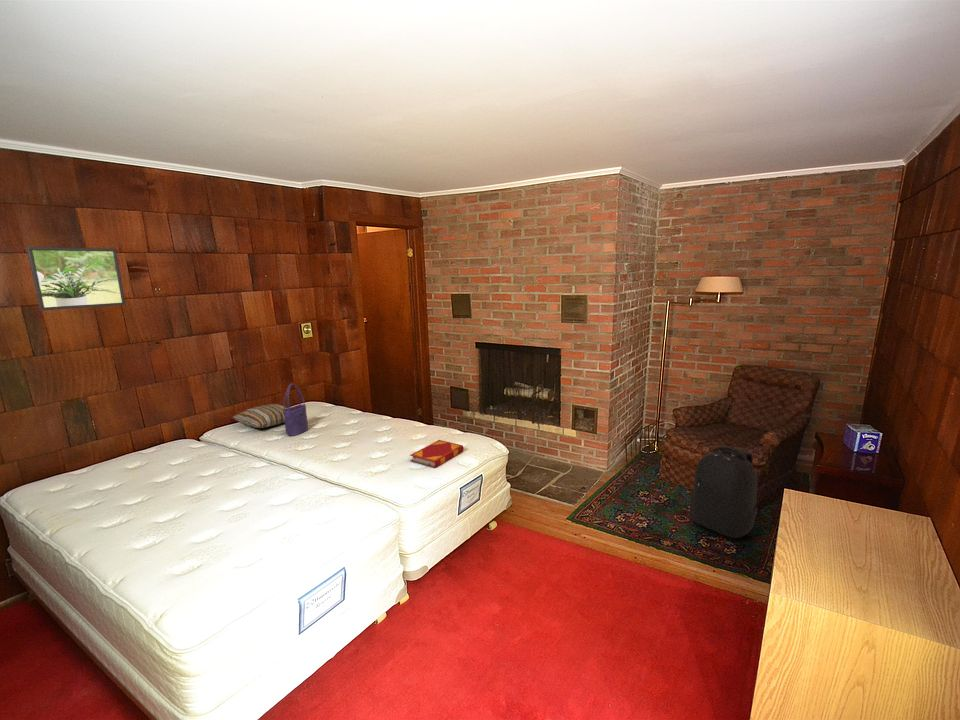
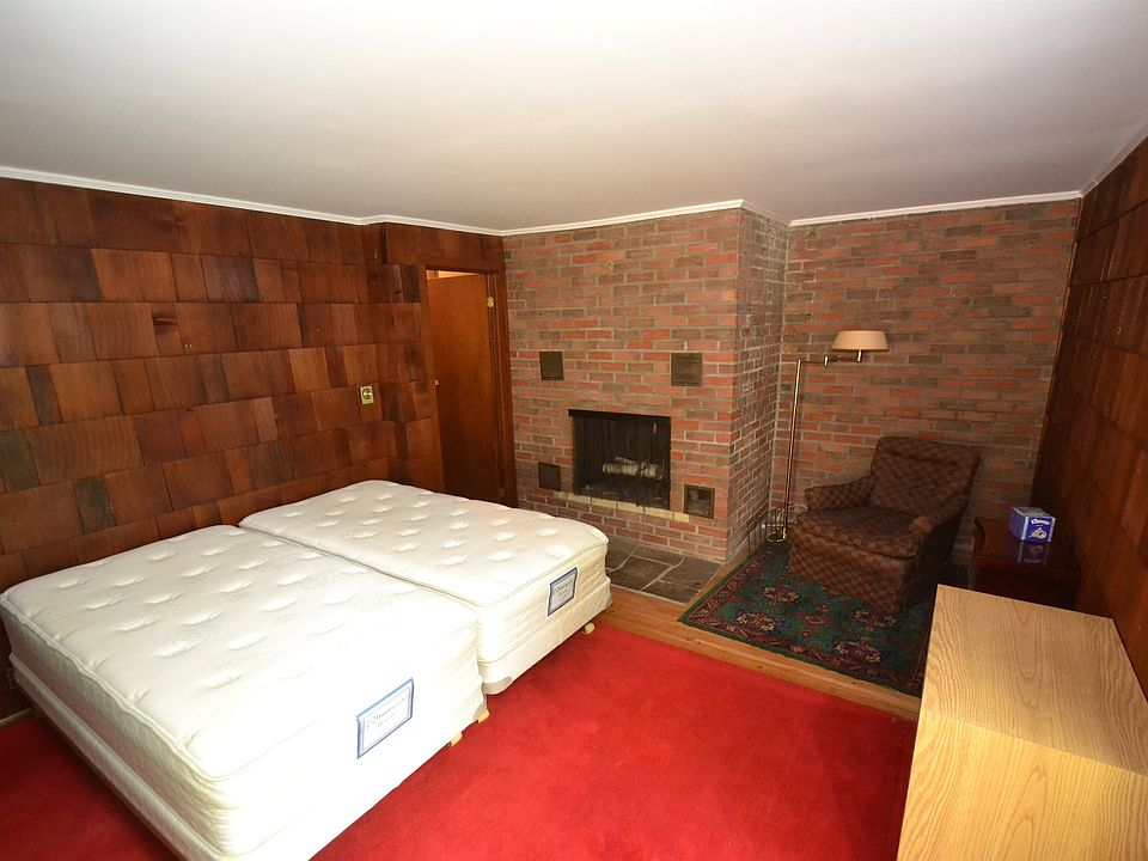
- hardback book (437, 453)
- tote bag (295, 408)
- backpack (726, 487)
- pillow (266, 415)
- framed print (79, 278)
